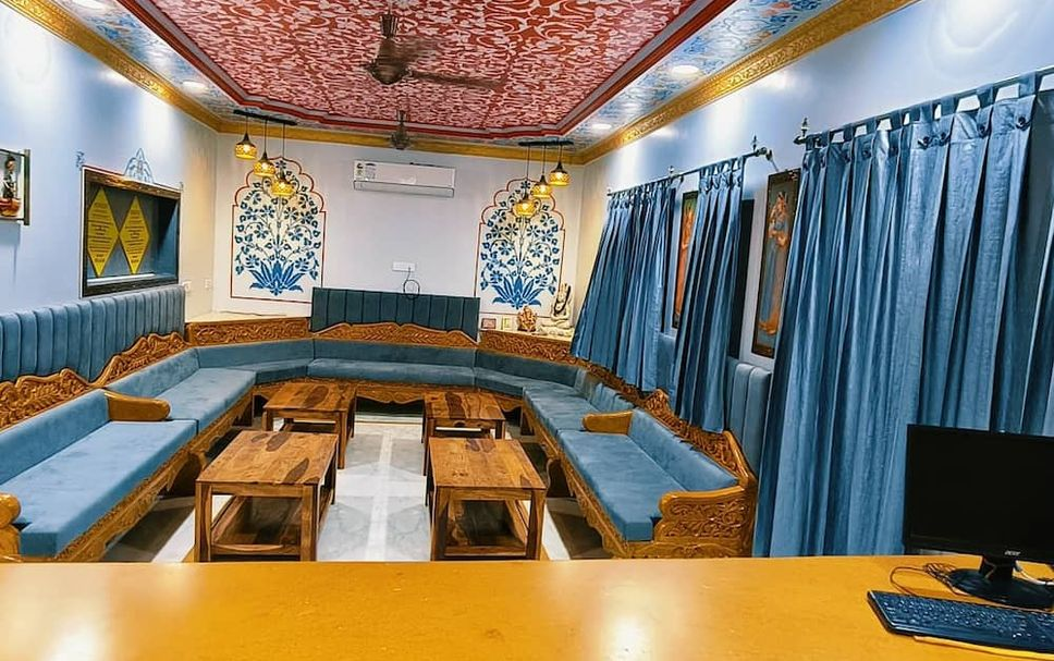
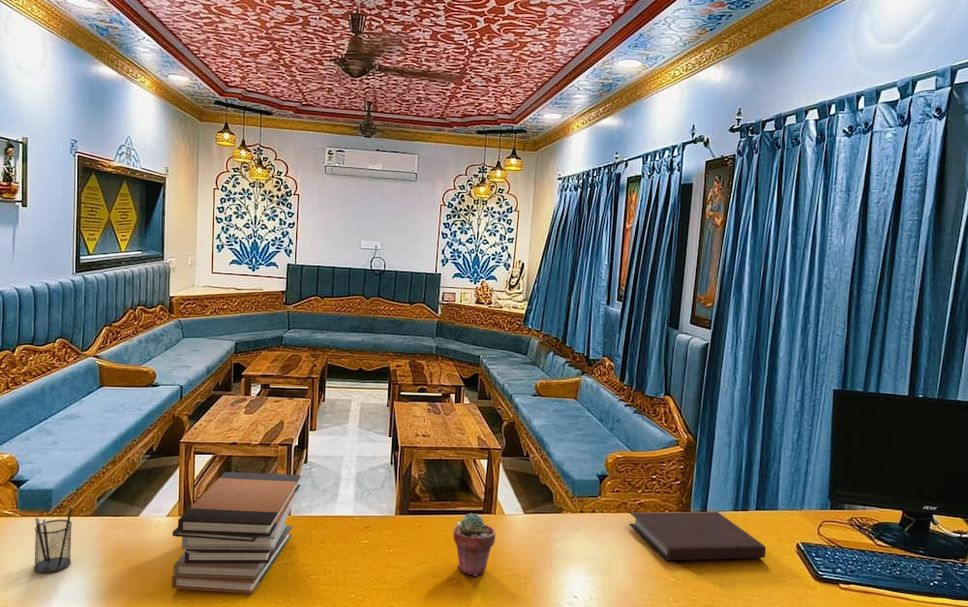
+ book stack (242, 526)
+ pencil holder (52, 536)
+ potted succulent (473, 541)
+ notebook (694, 534)
